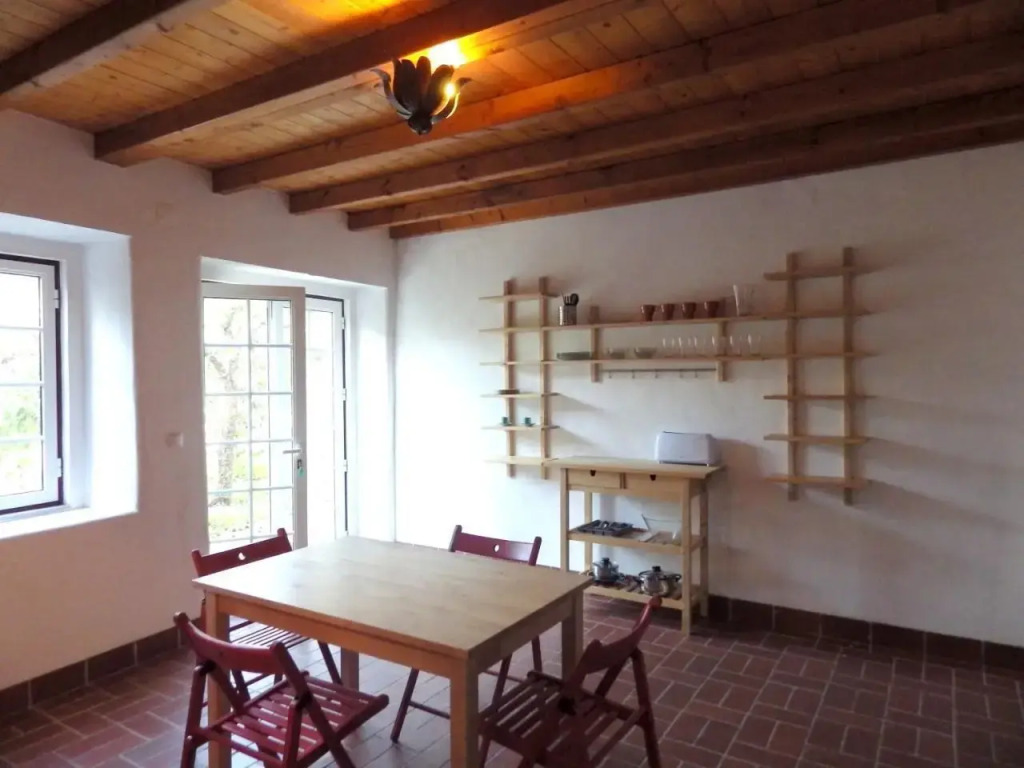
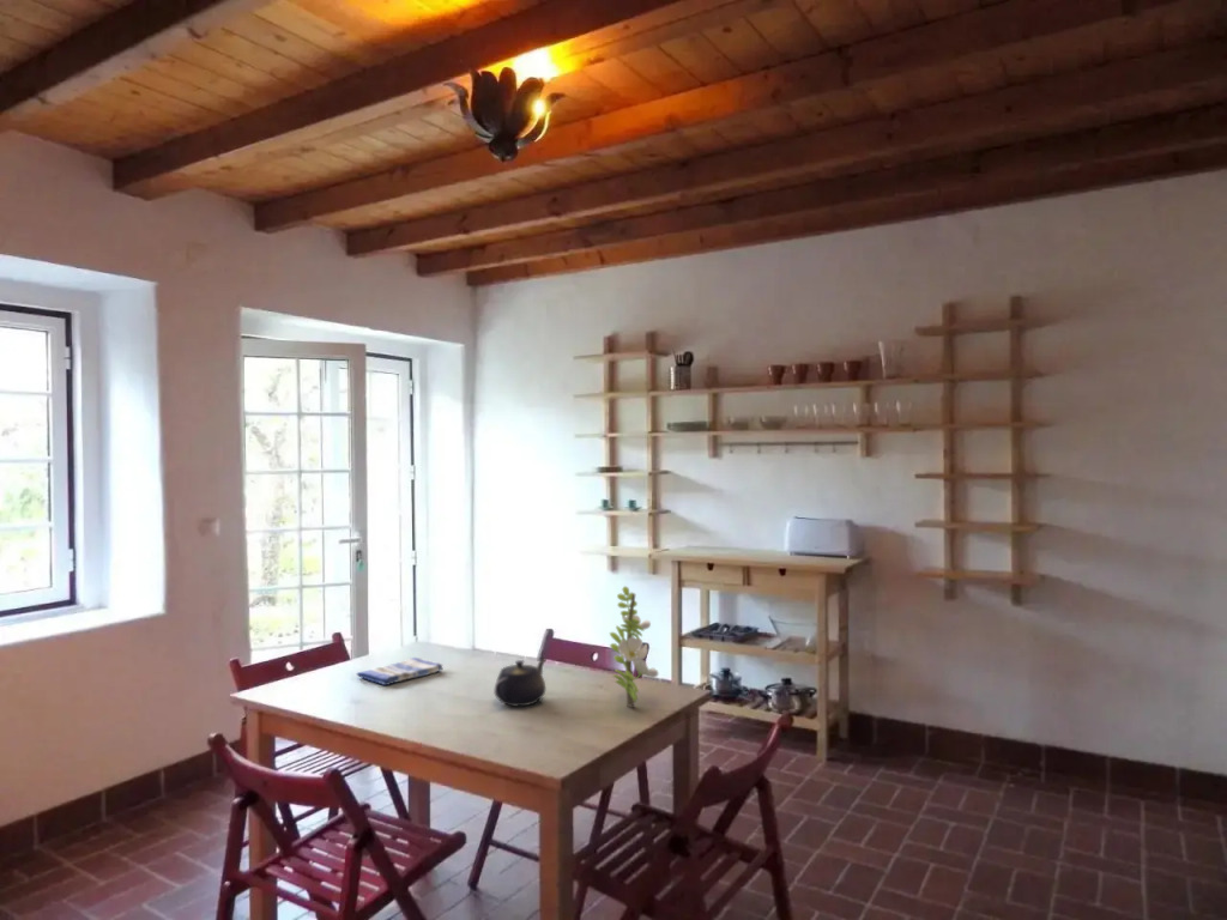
+ dish towel (400, 670)
+ flower (634, 647)
+ teapot (521, 680)
